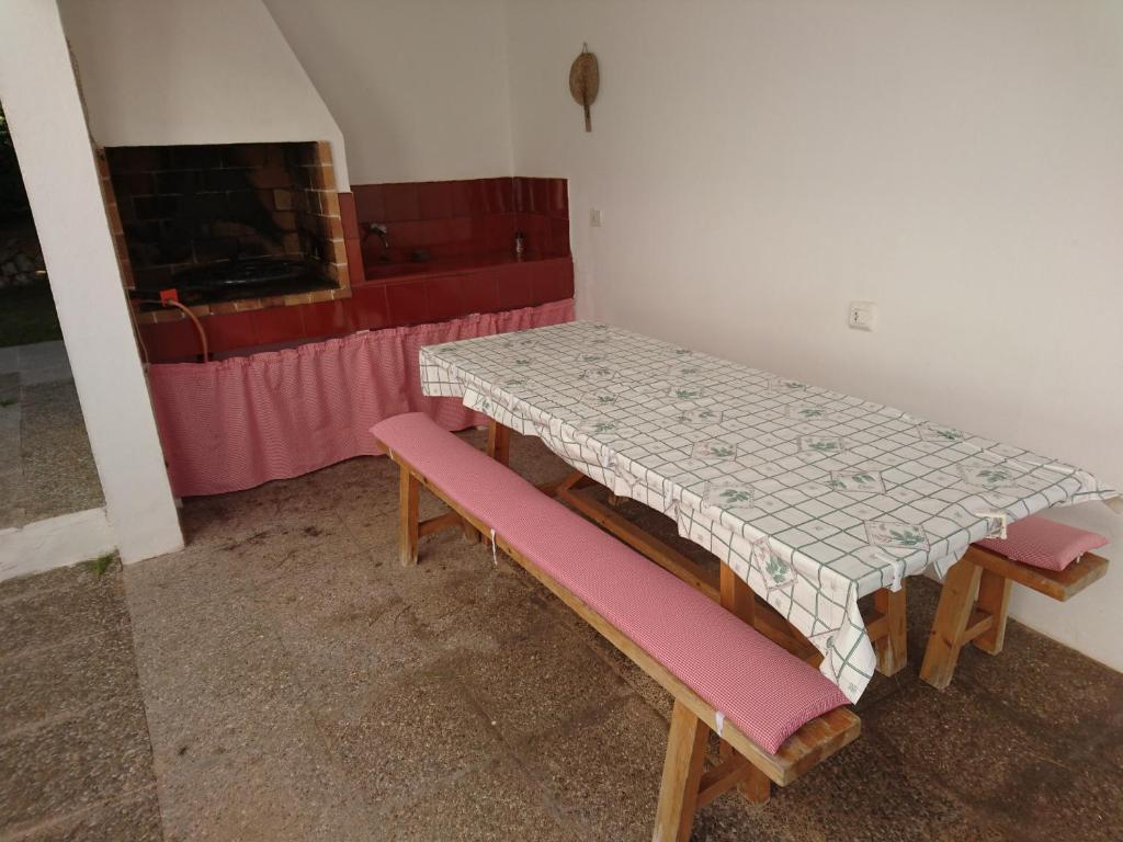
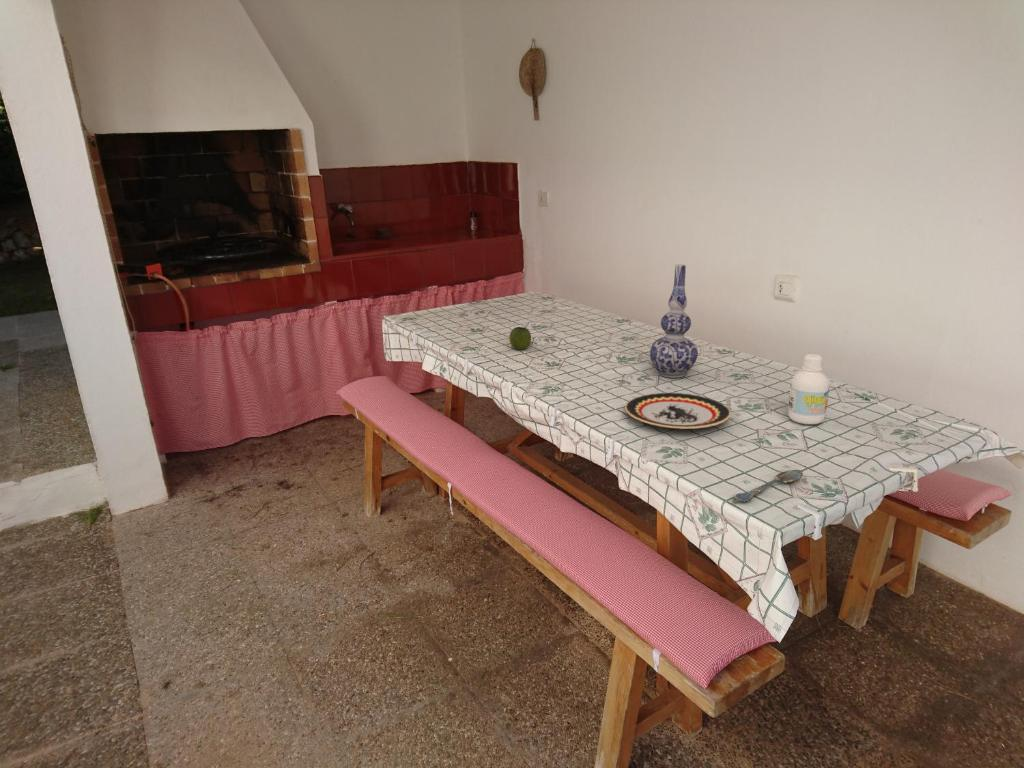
+ apple (520, 337)
+ bottle (809, 388)
+ spoon (768, 485)
+ vase (675, 320)
+ plate (676, 412)
